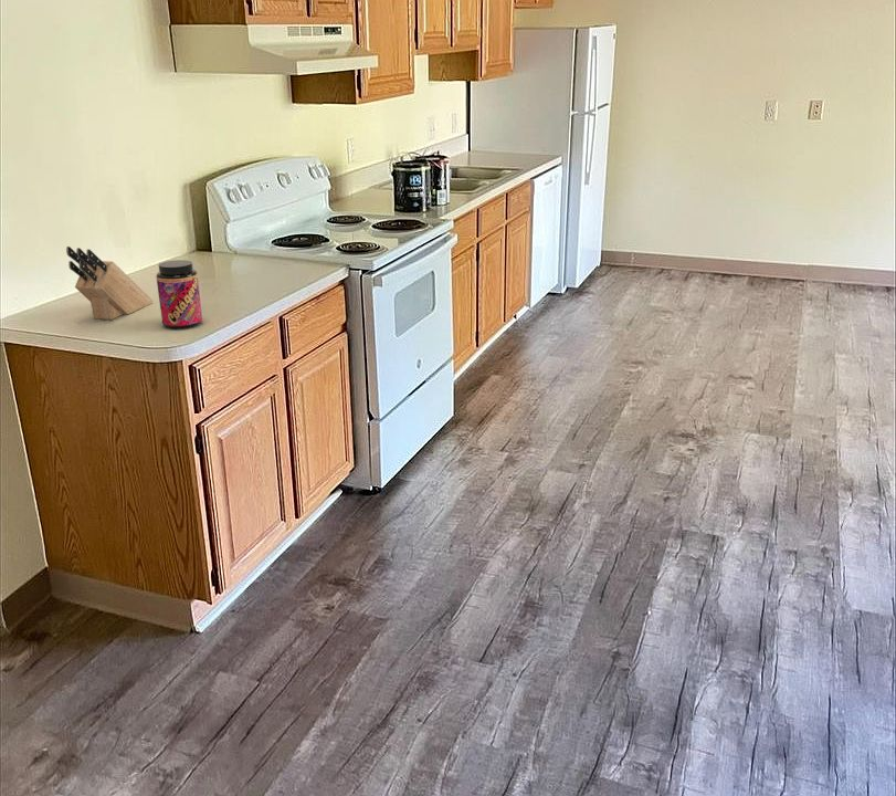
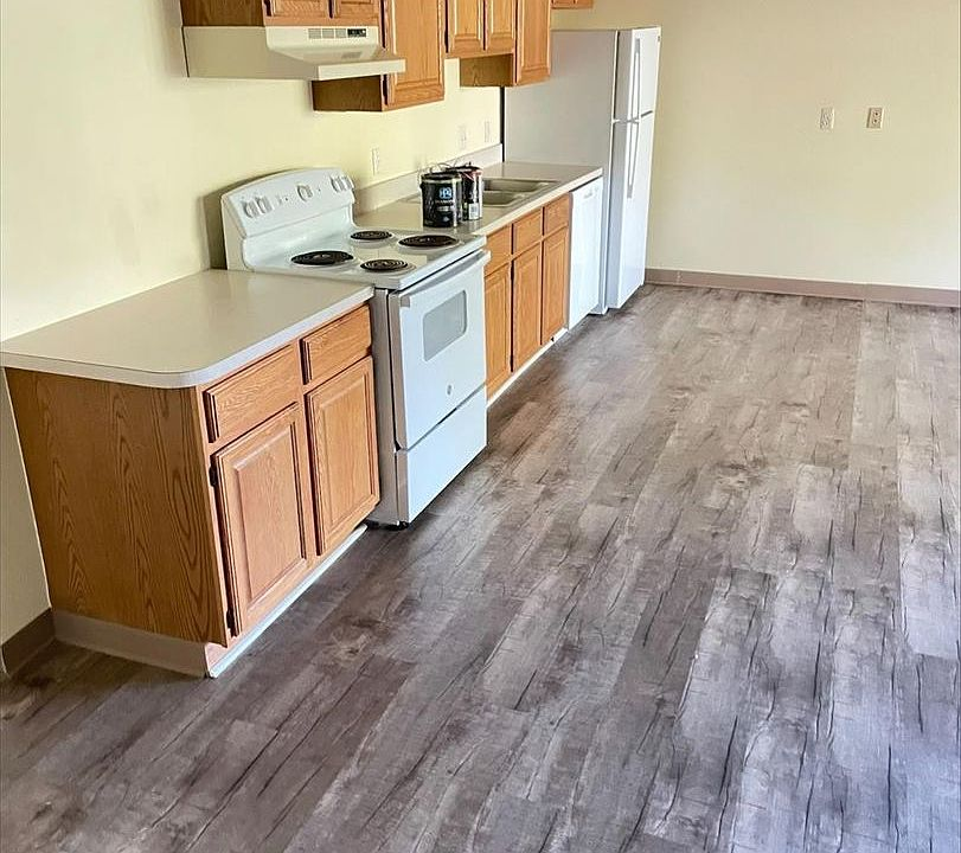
- knife block (108, 276)
- jar (179, 293)
